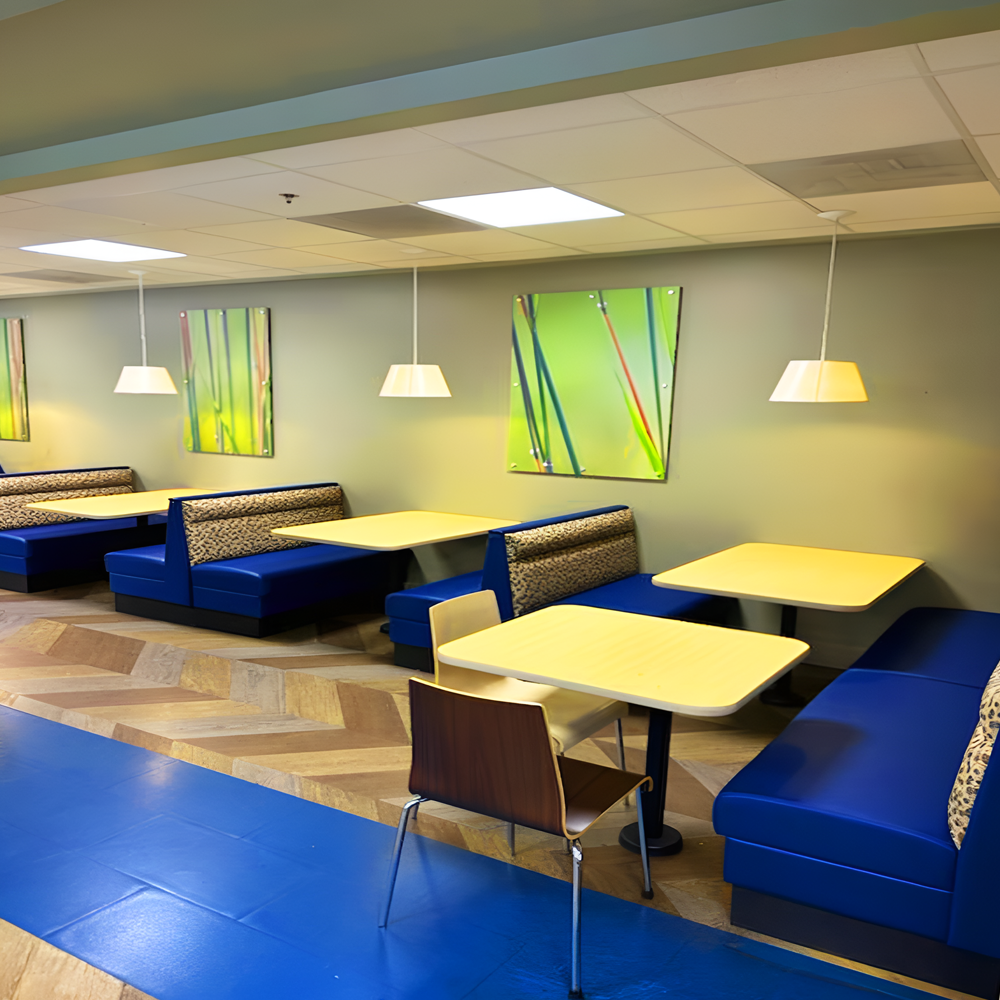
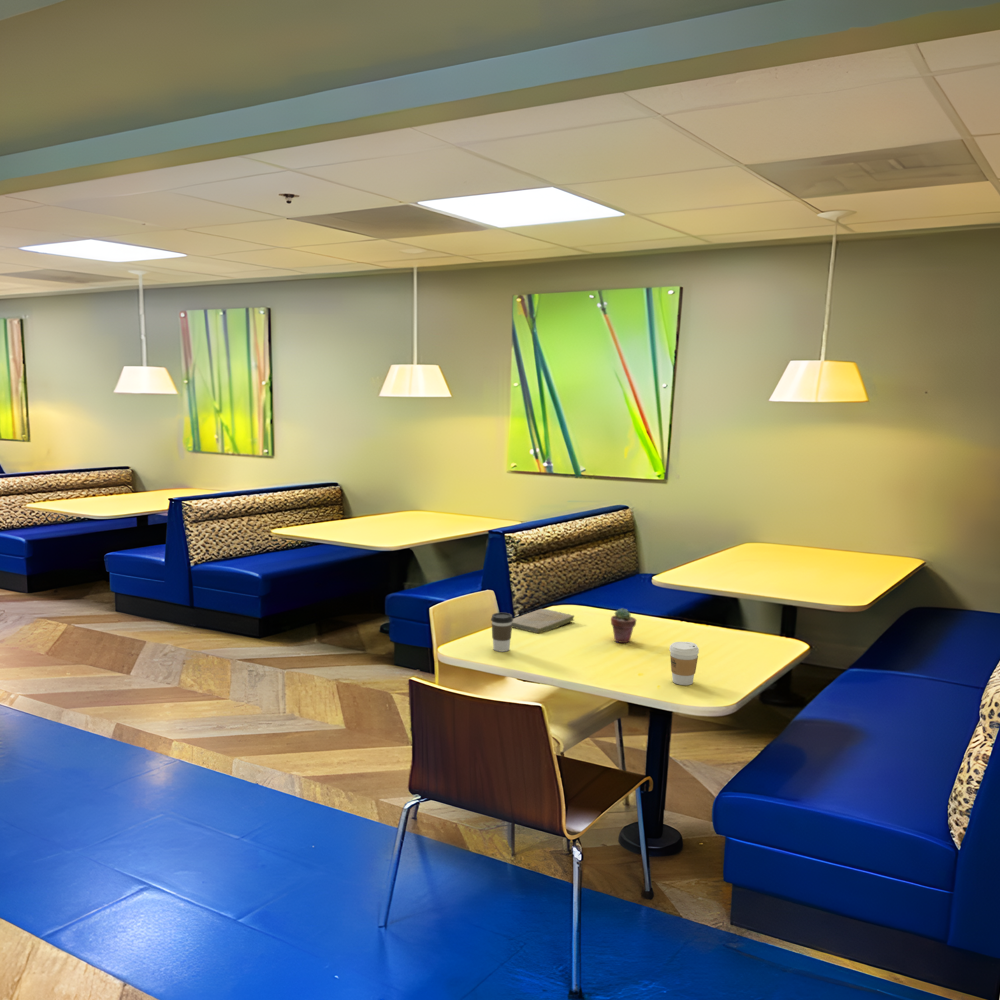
+ potted succulent (623, 624)
+ book (539, 620)
+ coffee cup (501, 632)
+ coffee cup (683, 662)
